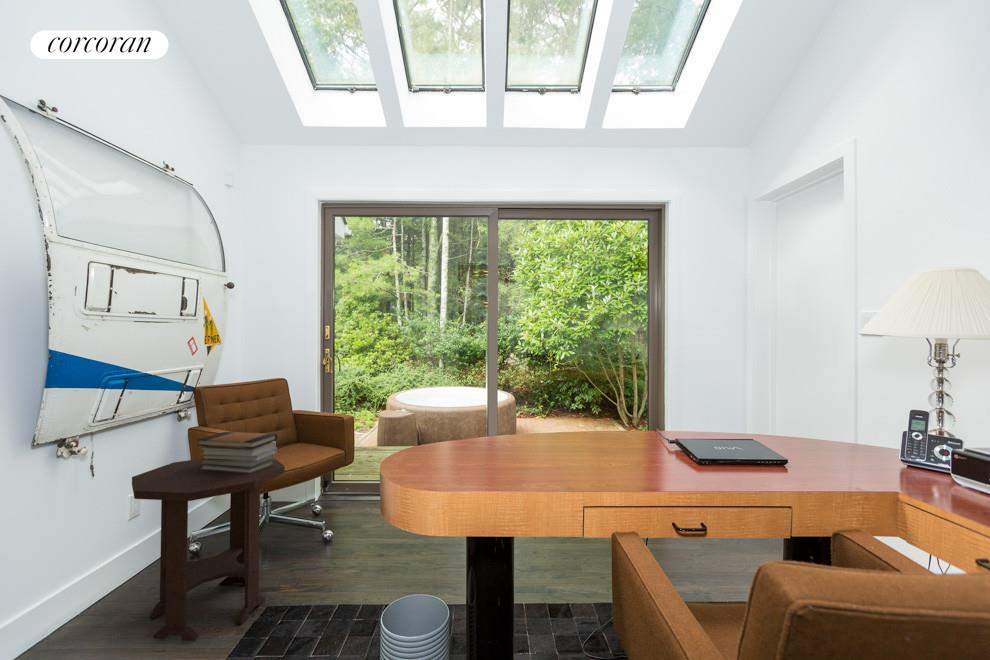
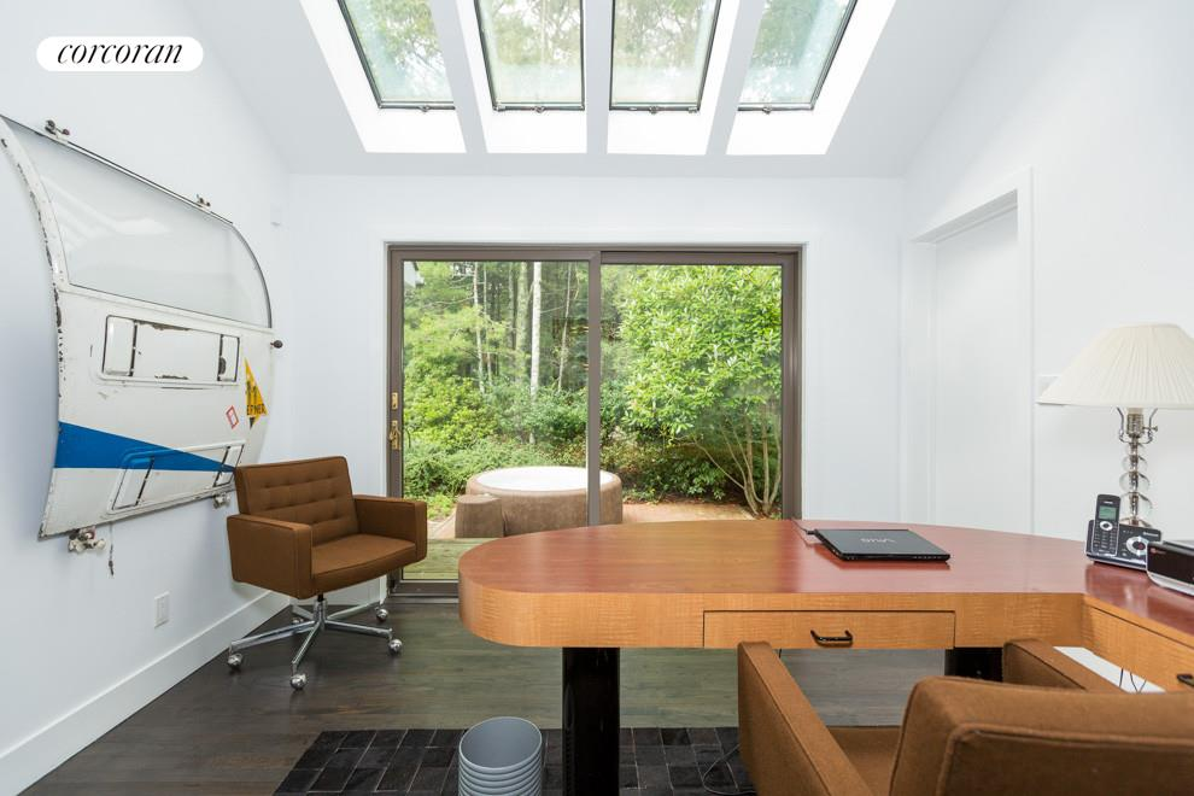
- side table (218, 554)
- book stack (239, 451)
